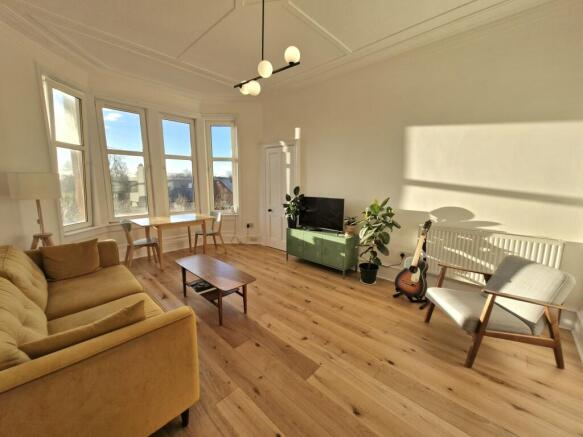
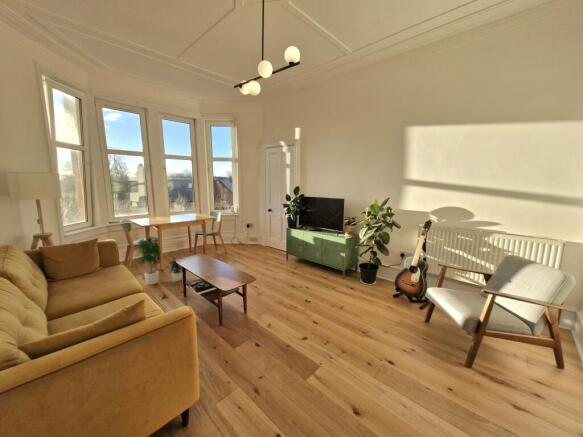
+ potted plant (161, 258)
